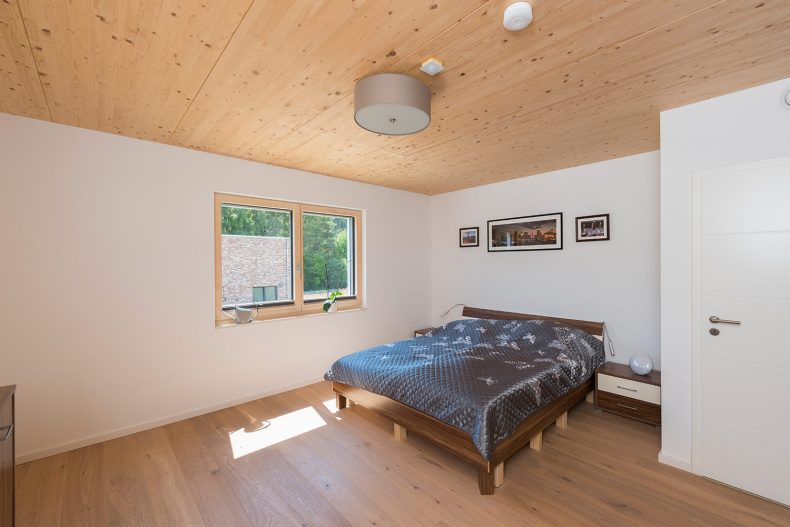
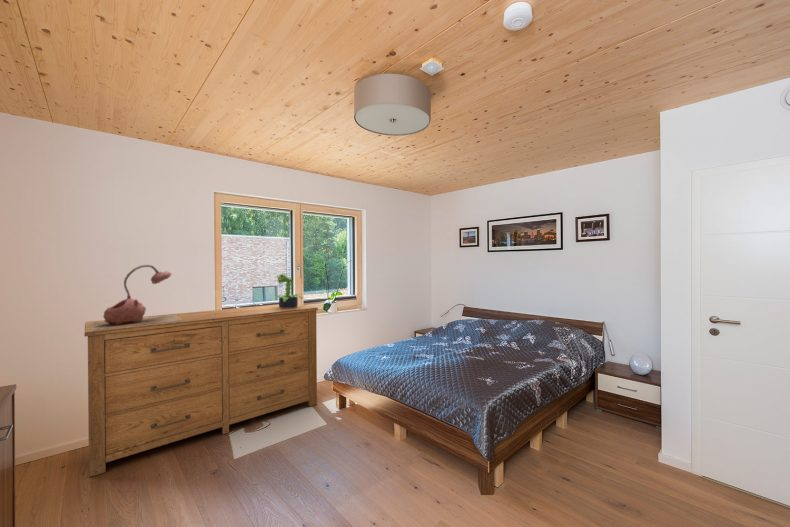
+ dresser (217, 368)
+ potted plant (288, 289)
+ table lamp (136, 299)
